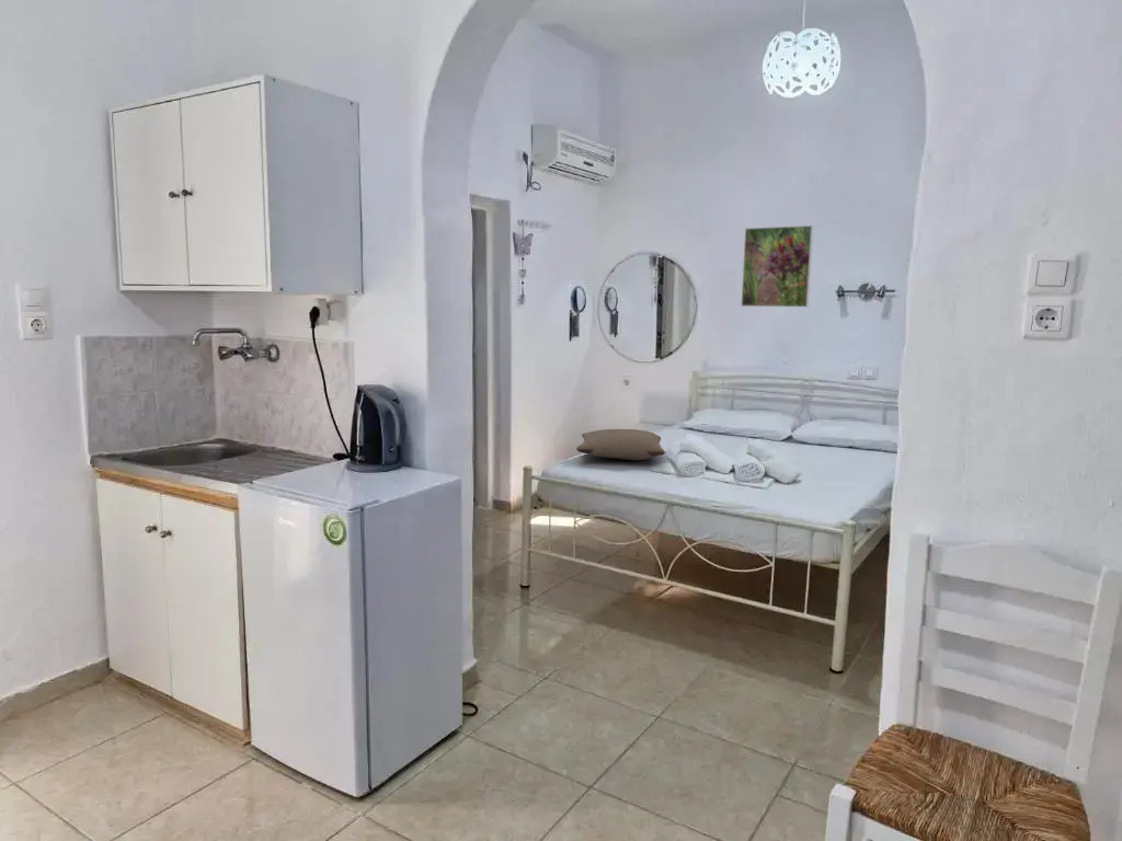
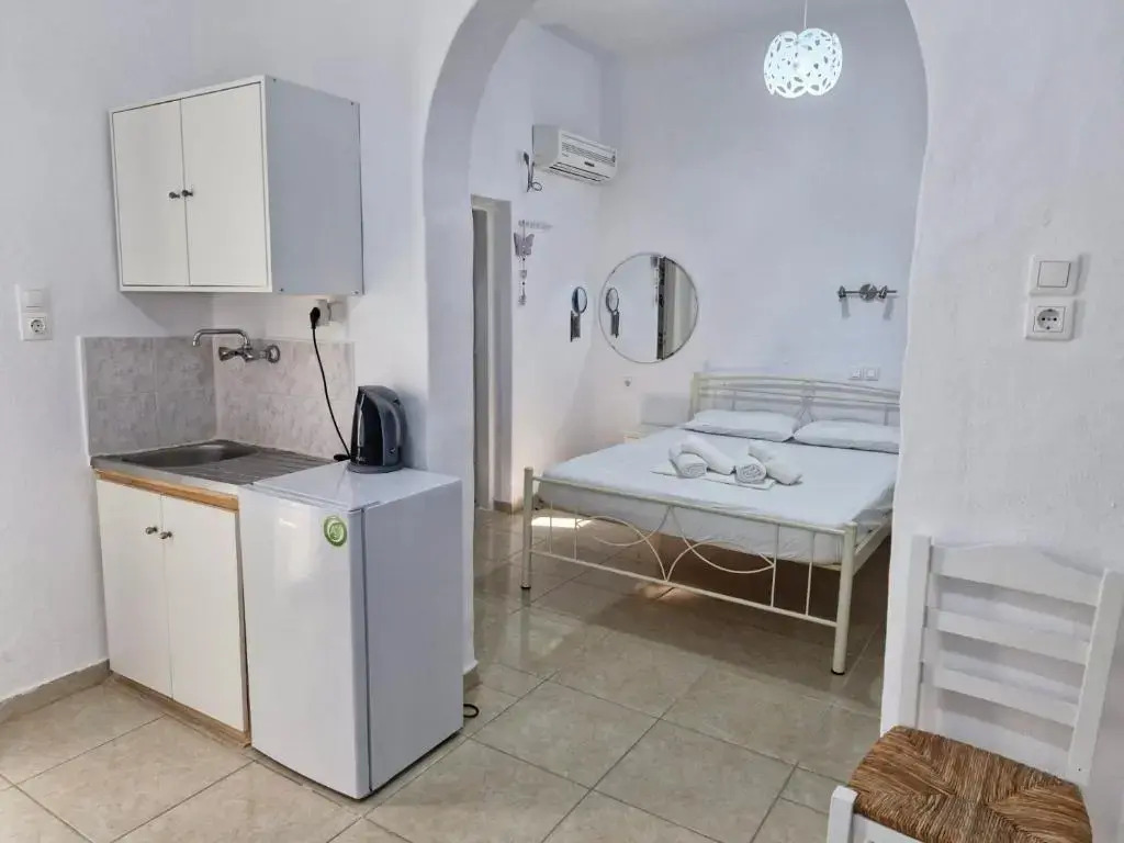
- pillow (620, 443)
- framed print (776, 266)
